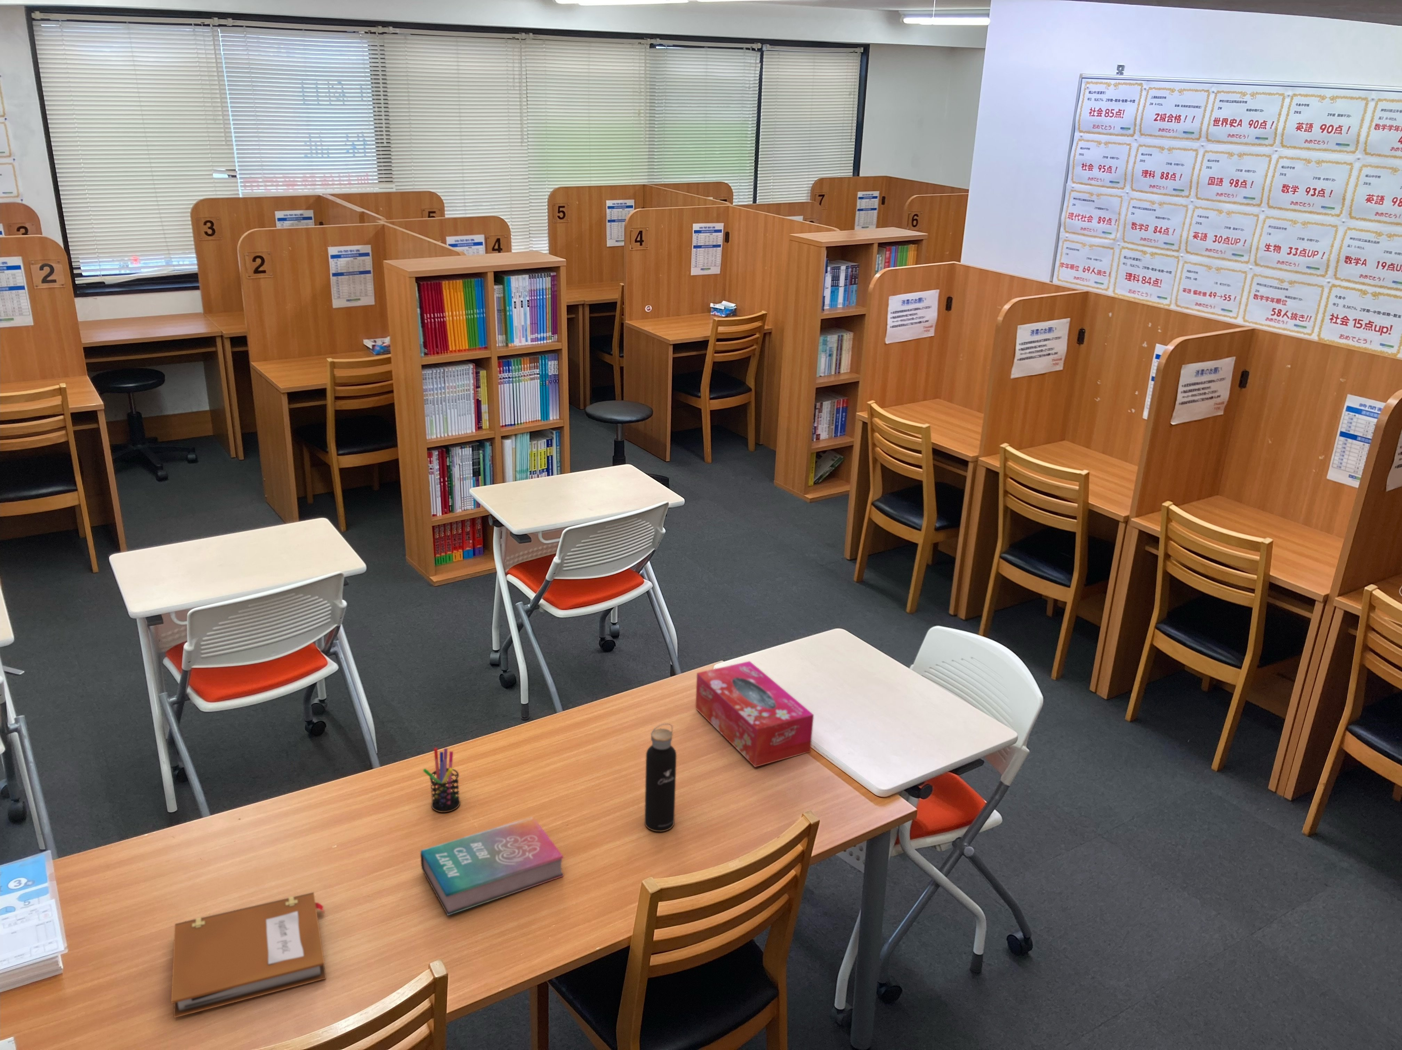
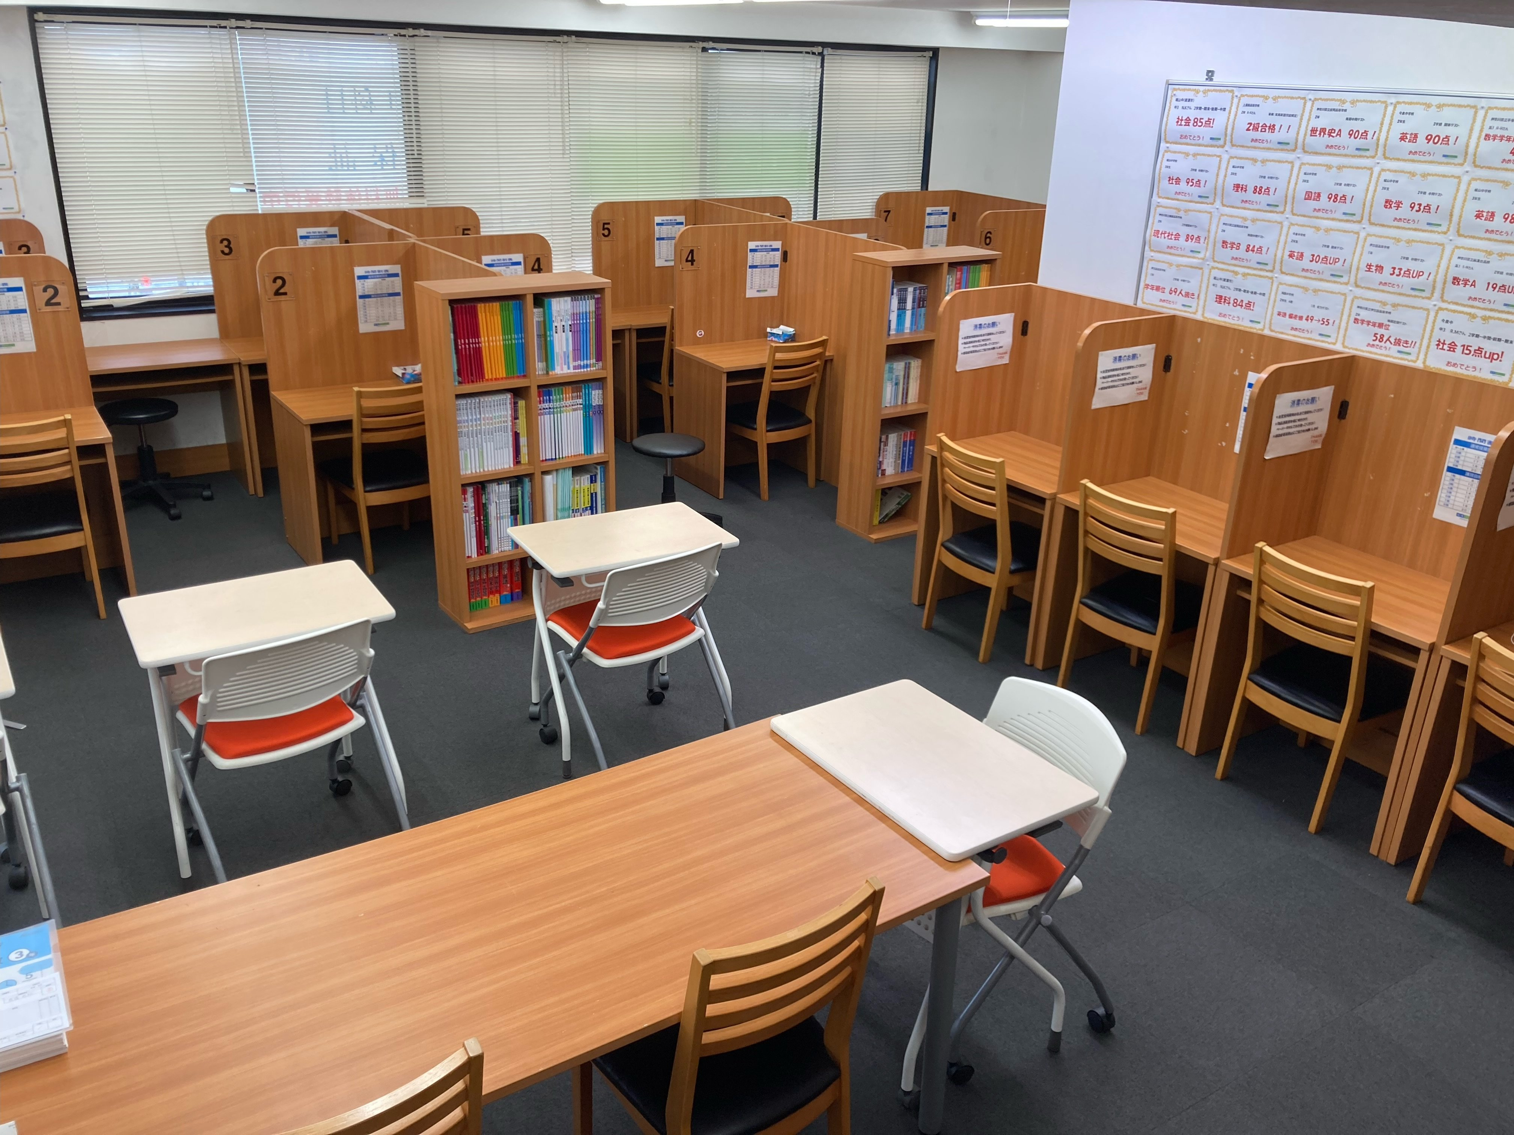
- notebook (253, 947)
- pen holder (440, 780)
- book (492, 863)
- tissue box (752, 711)
- water bottle (660, 774)
